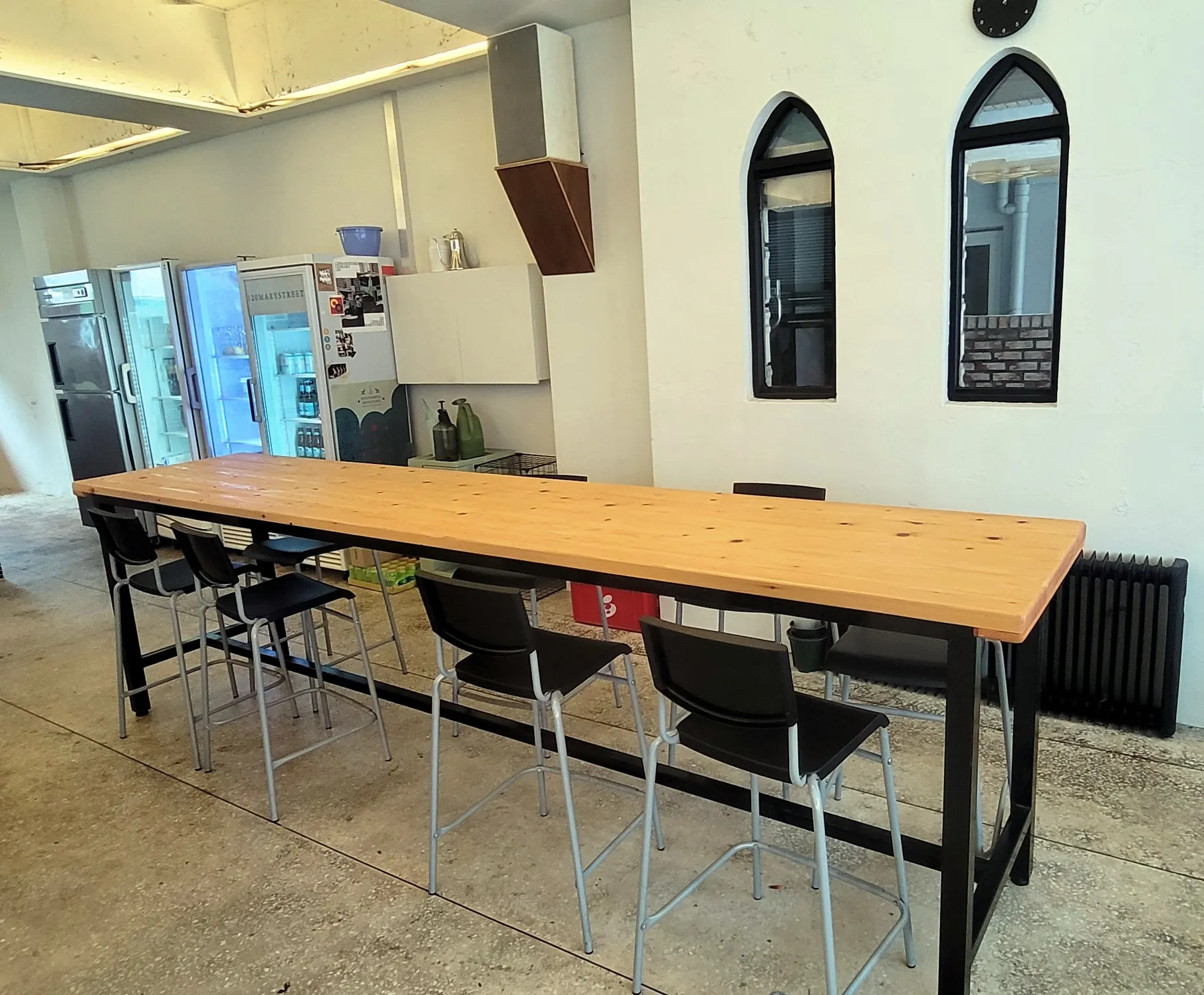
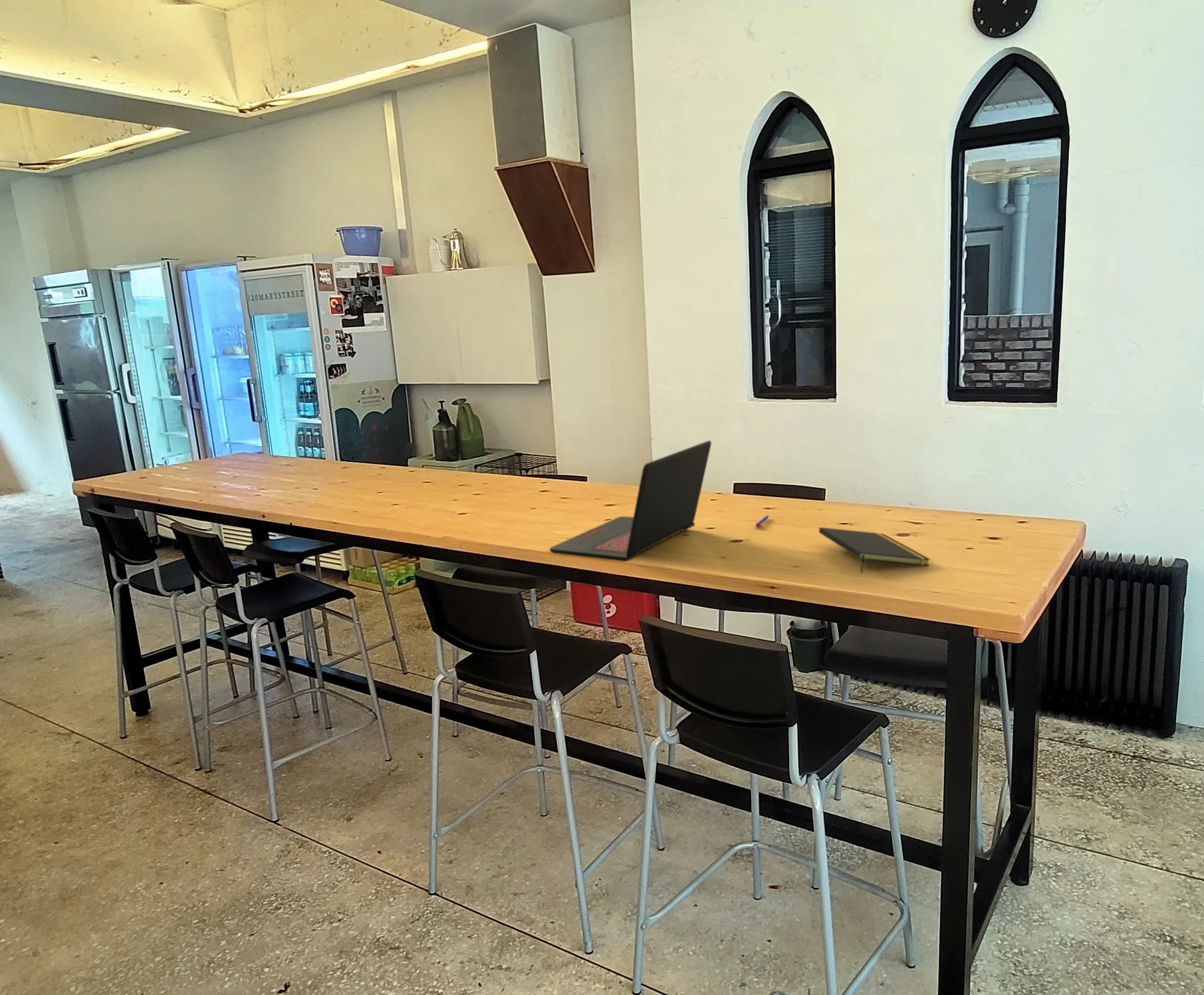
+ notepad (872, 545)
+ pen (763, 520)
+ laptop (637, 497)
